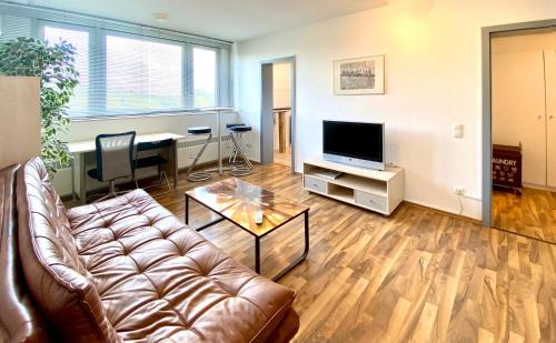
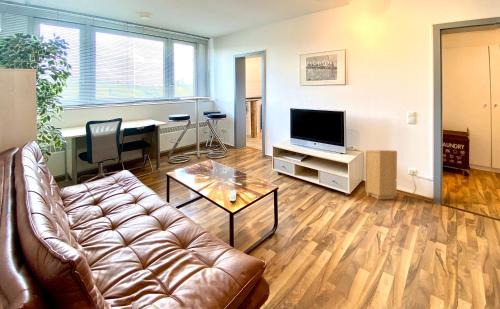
+ speaker (380, 174)
